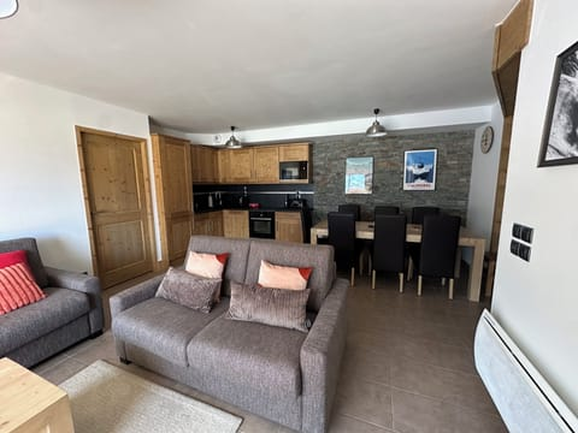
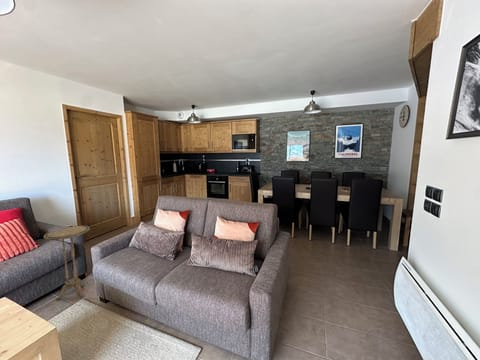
+ side table (73, 263)
